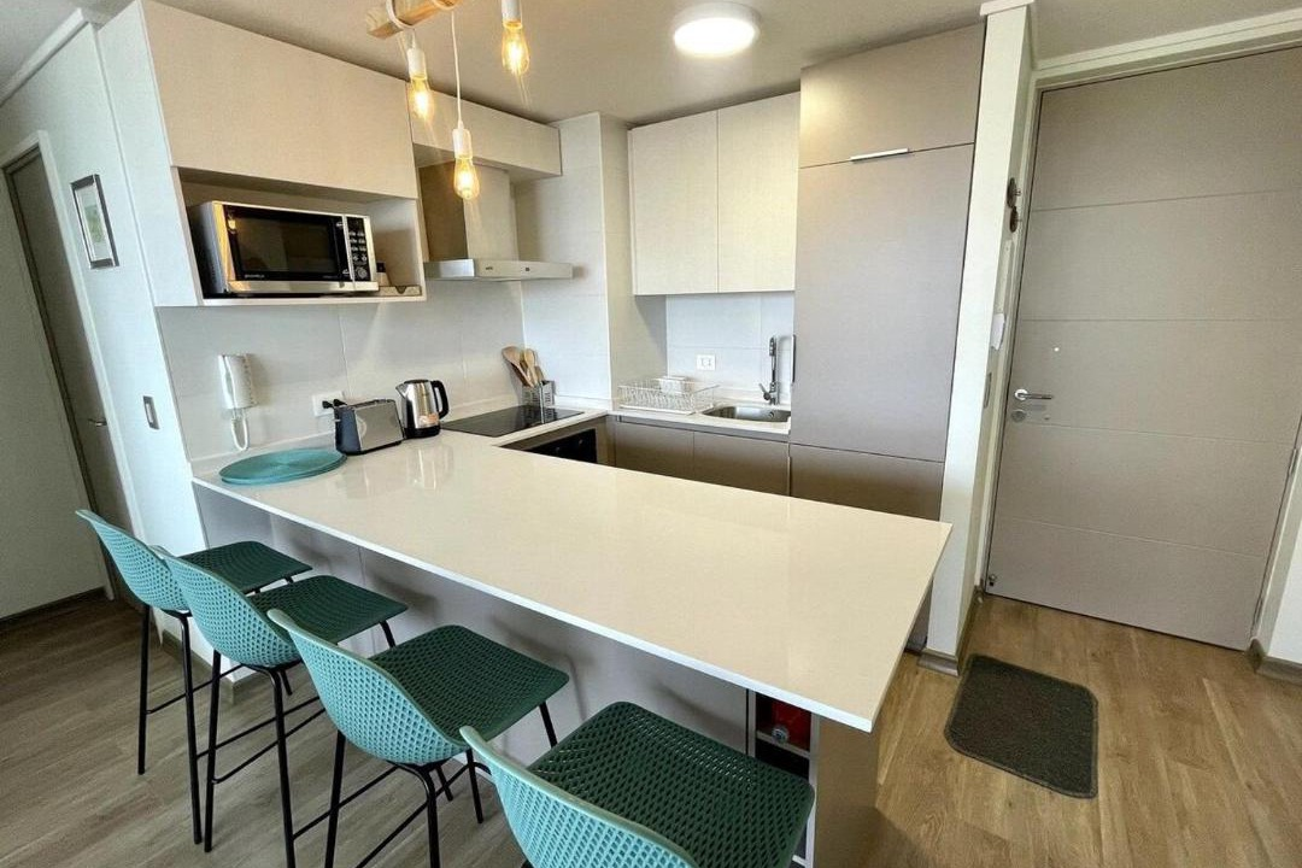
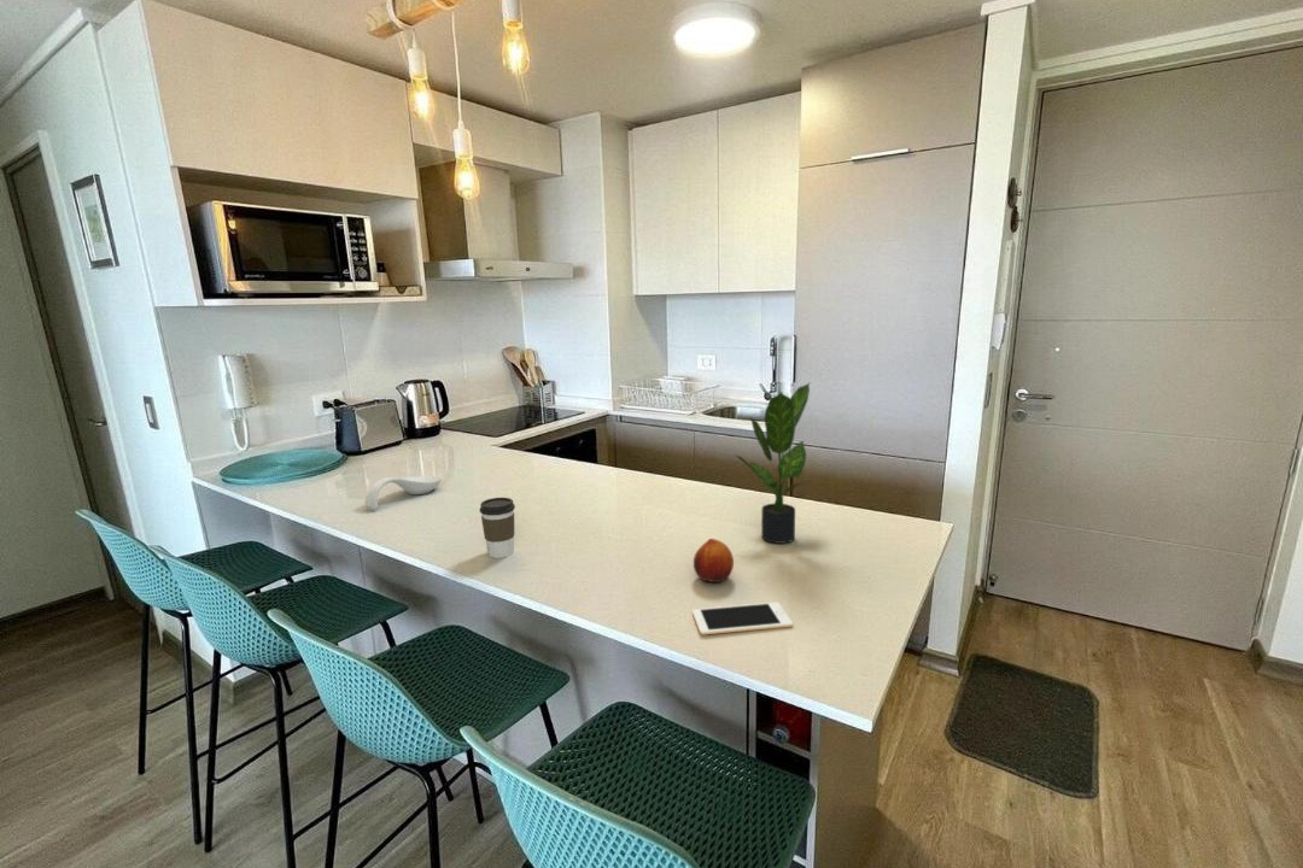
+ spoon rest (404, 485)
+ coffee cup (498, 527)
+ fruit (713, 559)
+ potted plant (782, 461)
+ cell phone (741, 617)
